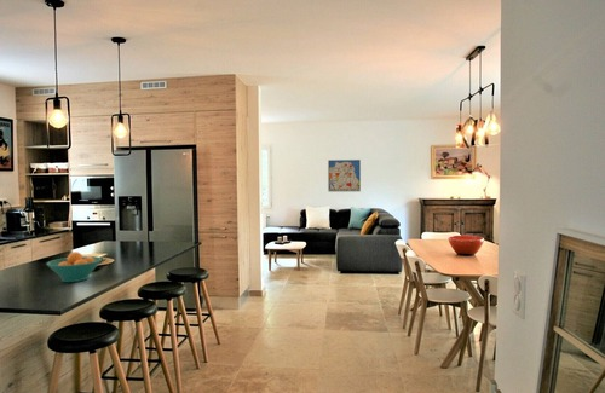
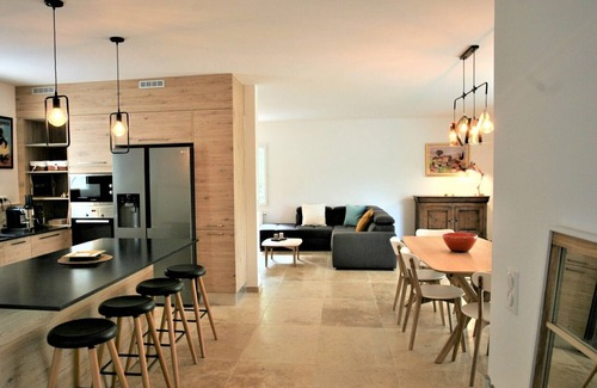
- wall art (344, 175)
- fruit bowl (75, 265)
